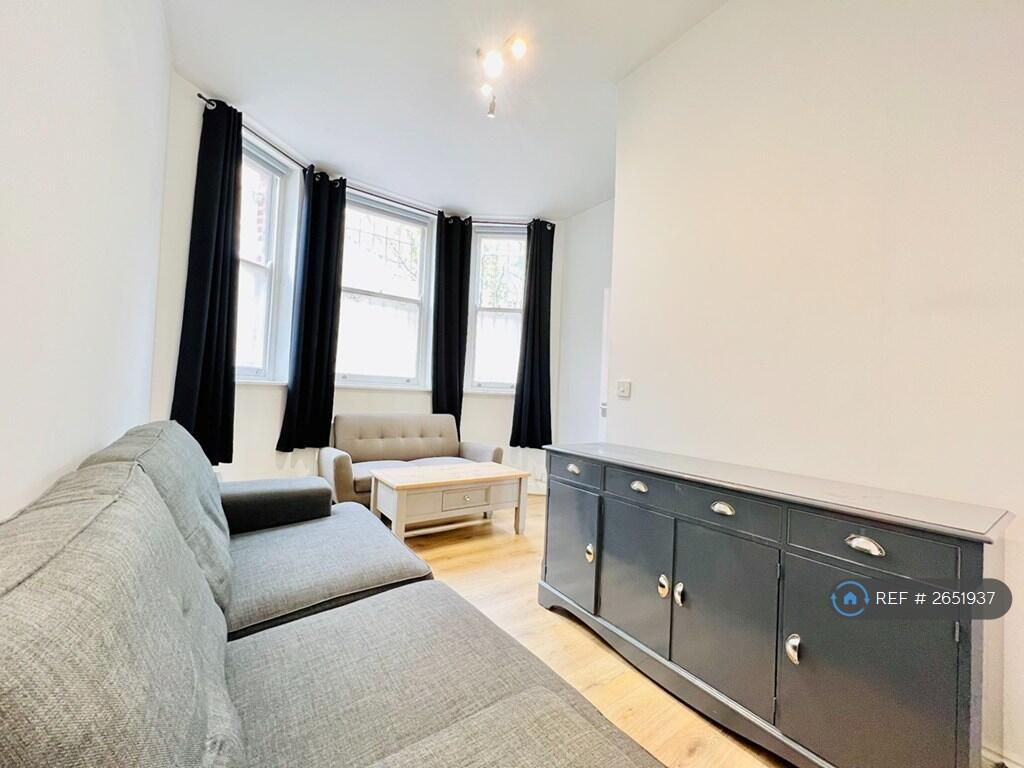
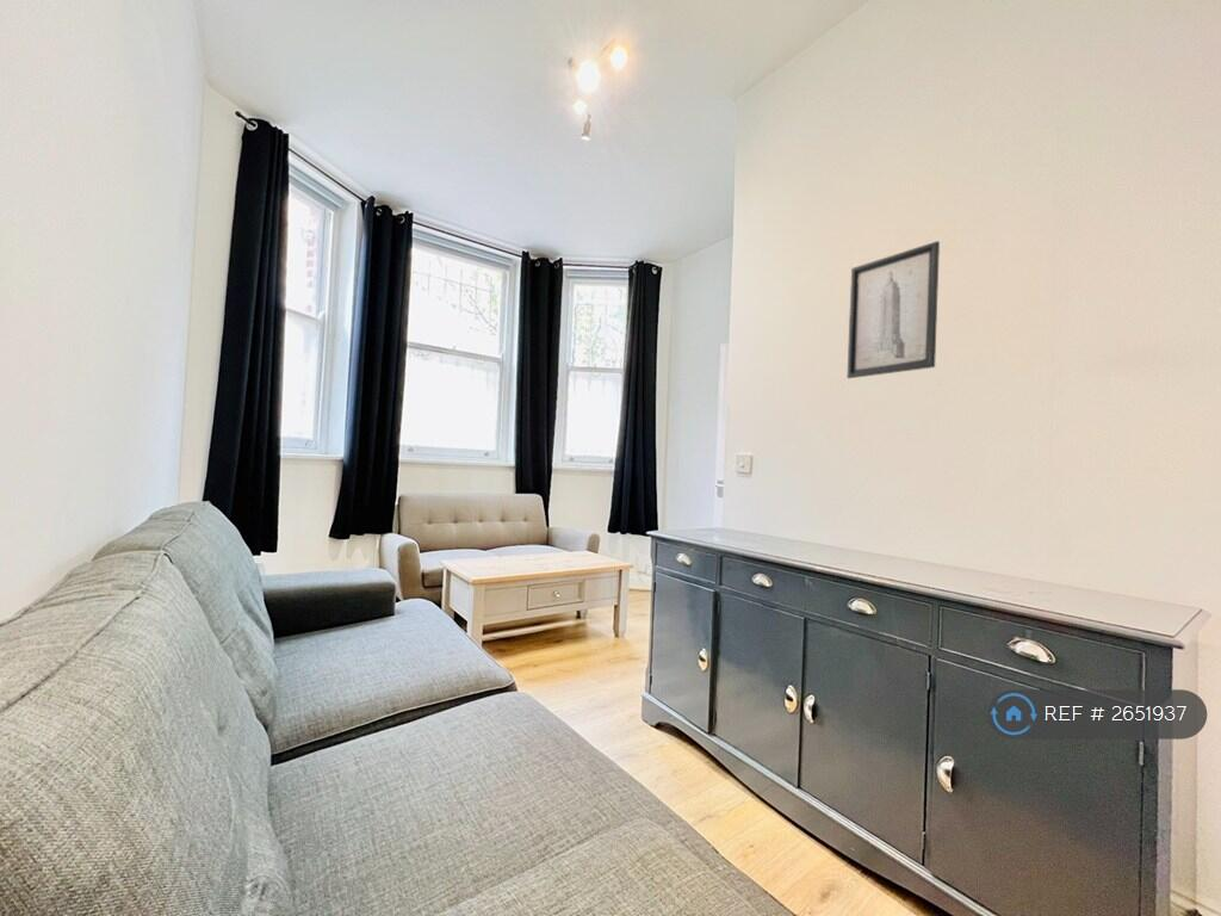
+ wall art (890, 314)
